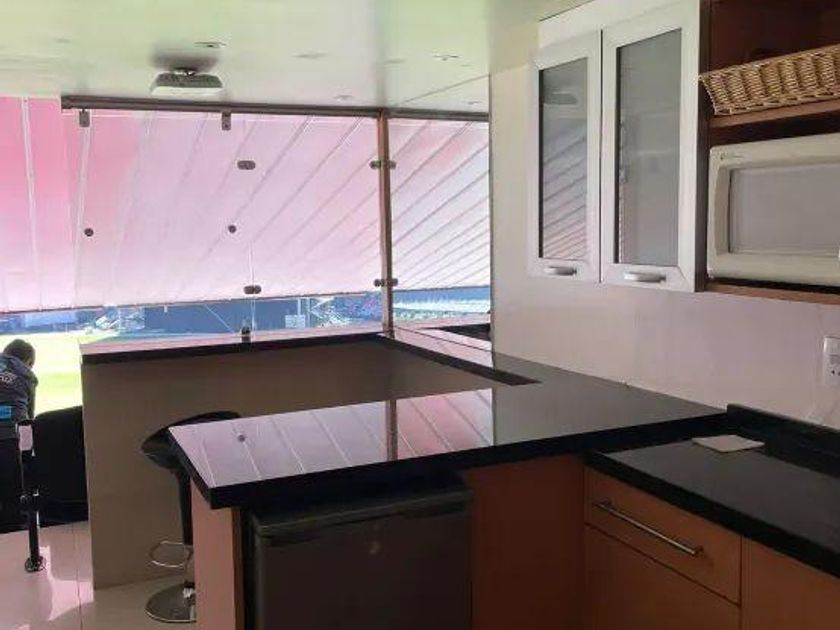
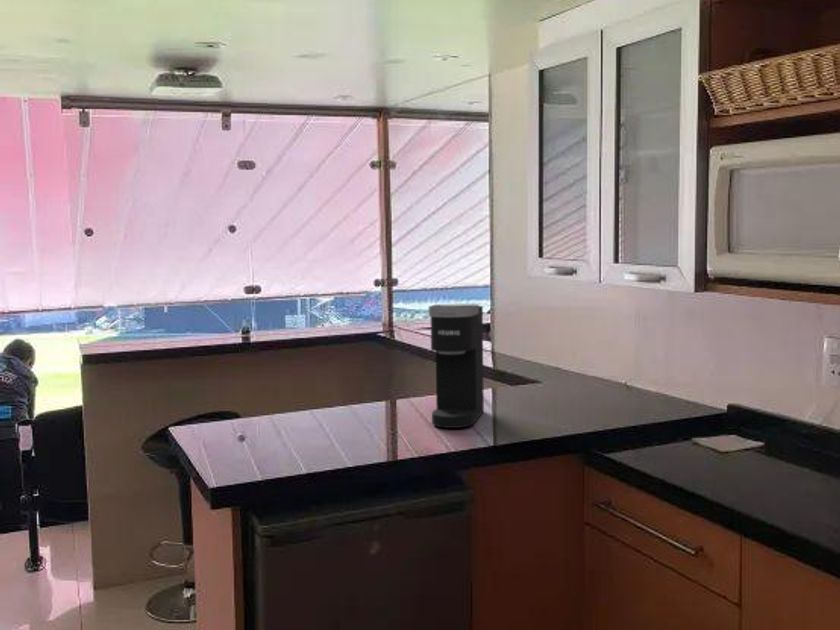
+ coffee maker (457, 361)
